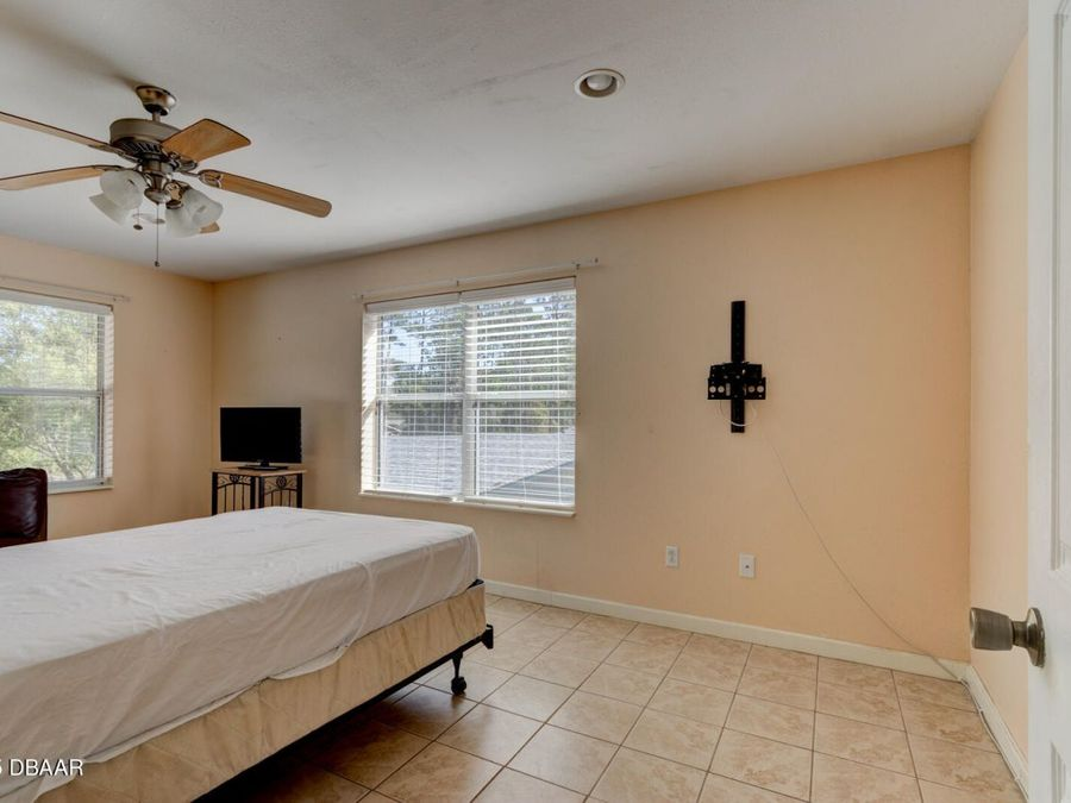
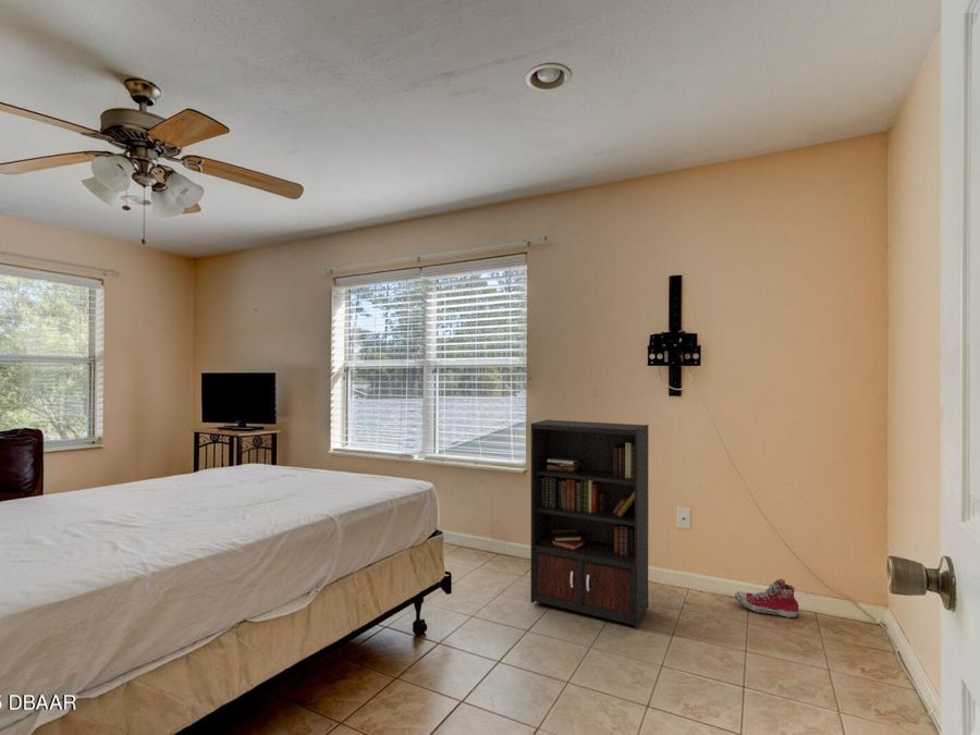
+ shoe (765, 595)
+ bookcase (609, 513)
